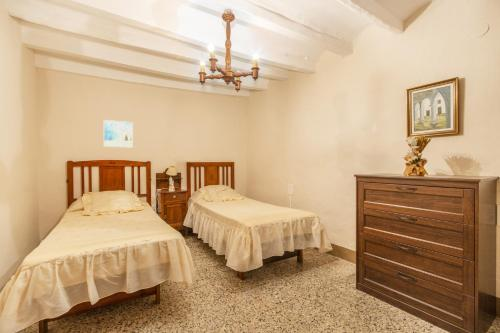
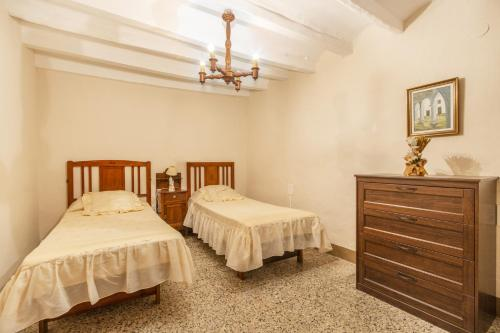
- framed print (118, 134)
